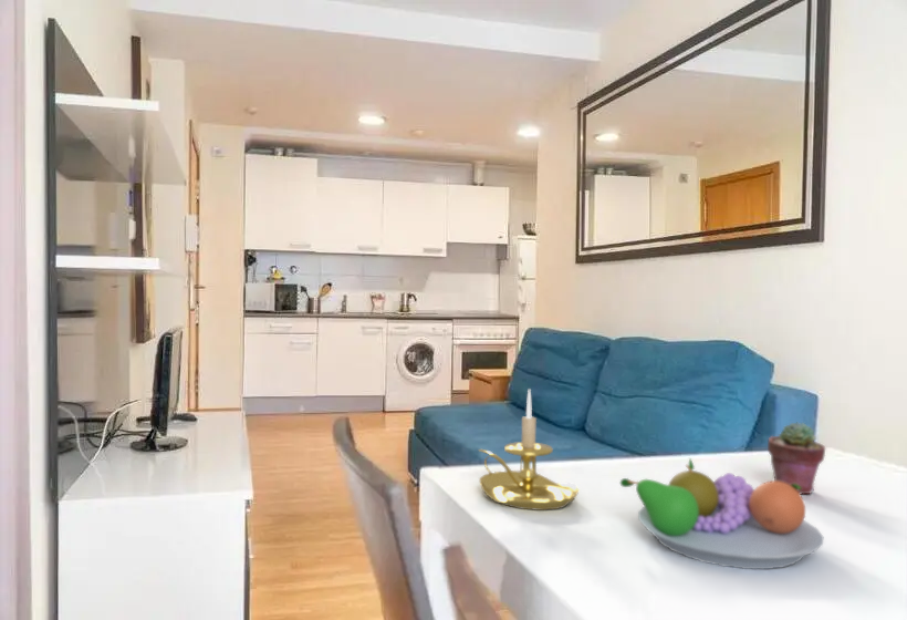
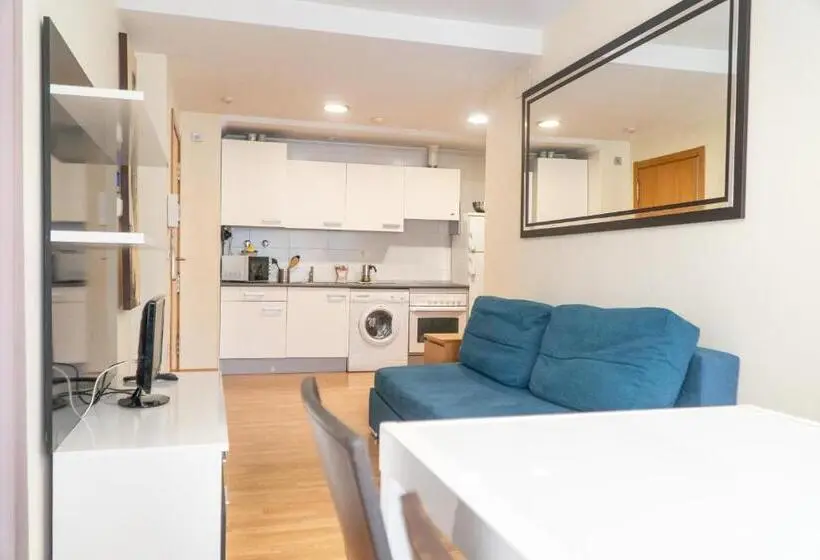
- potted succulent (795, 455)
- fruit bowl (719, 505)
- candle holder (522, 441)
